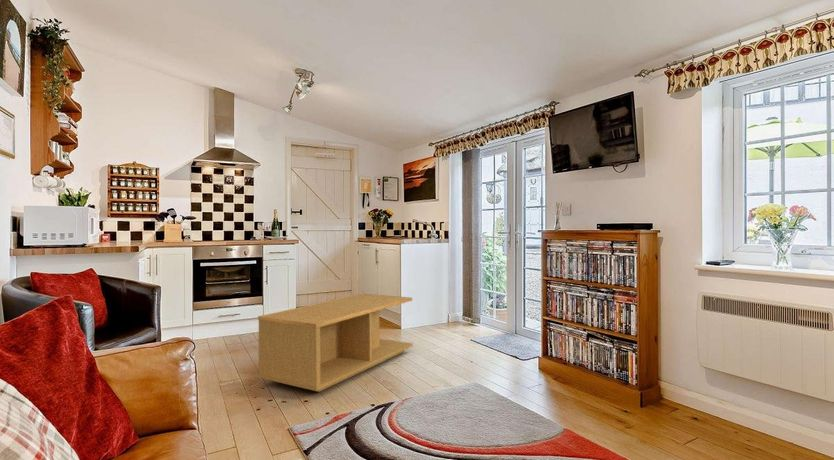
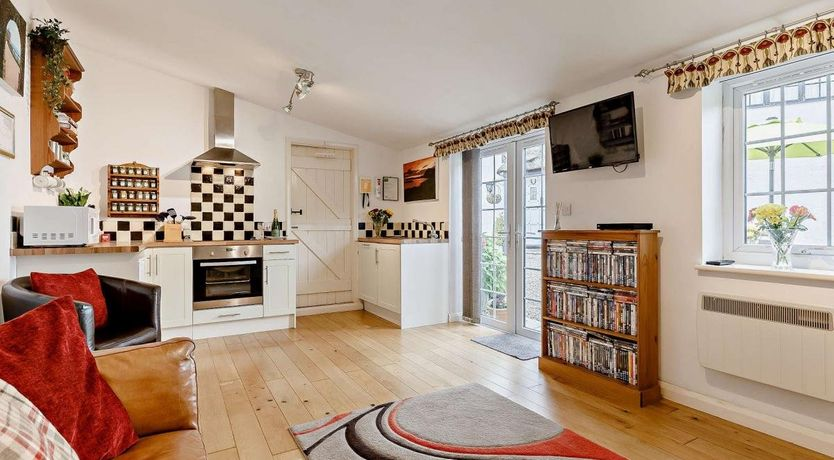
- coffee table (344, 336)
